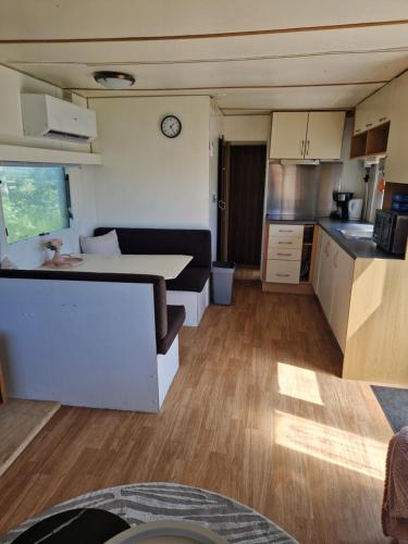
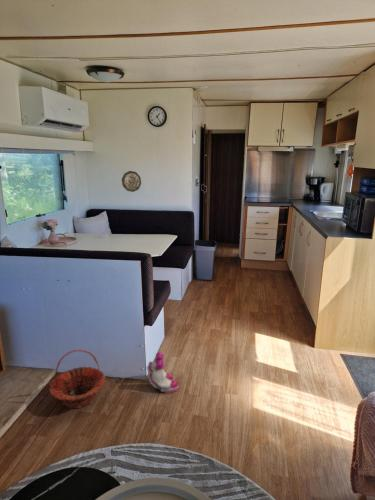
+ boots (162, 370)
+ basket (77, 374)
+ decorative plate (131, 181)
